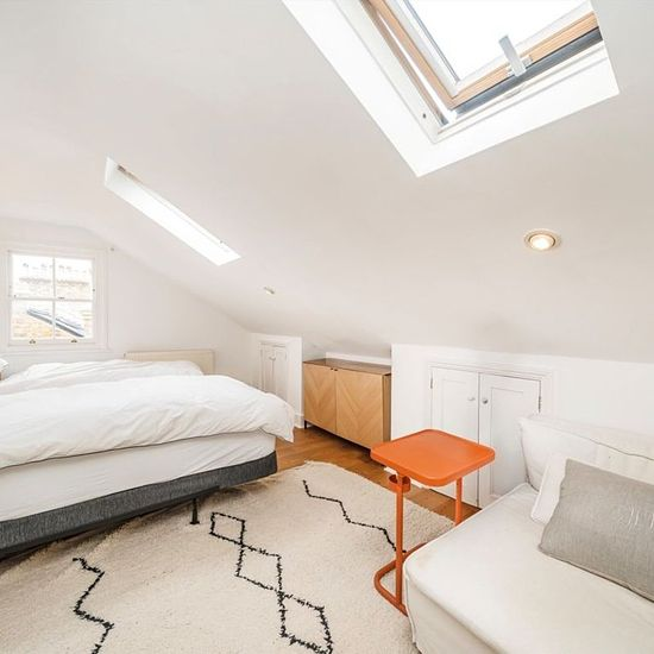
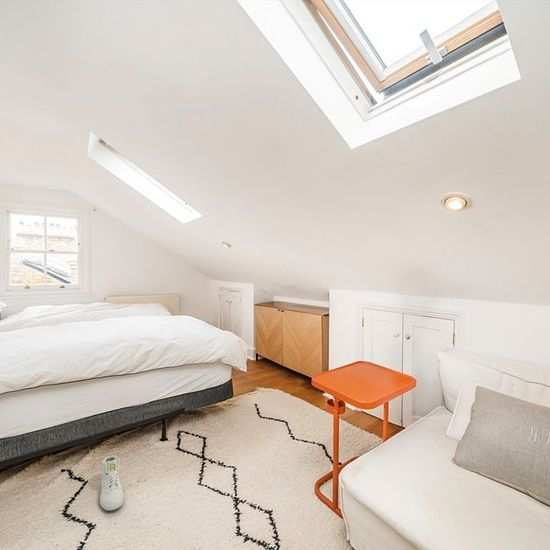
+ sneaker (110, 479)
